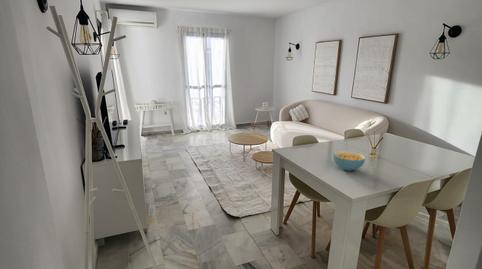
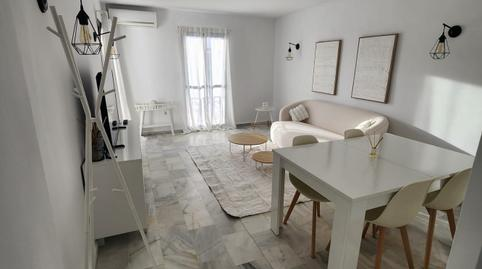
- cereal bowl (348, 162)
